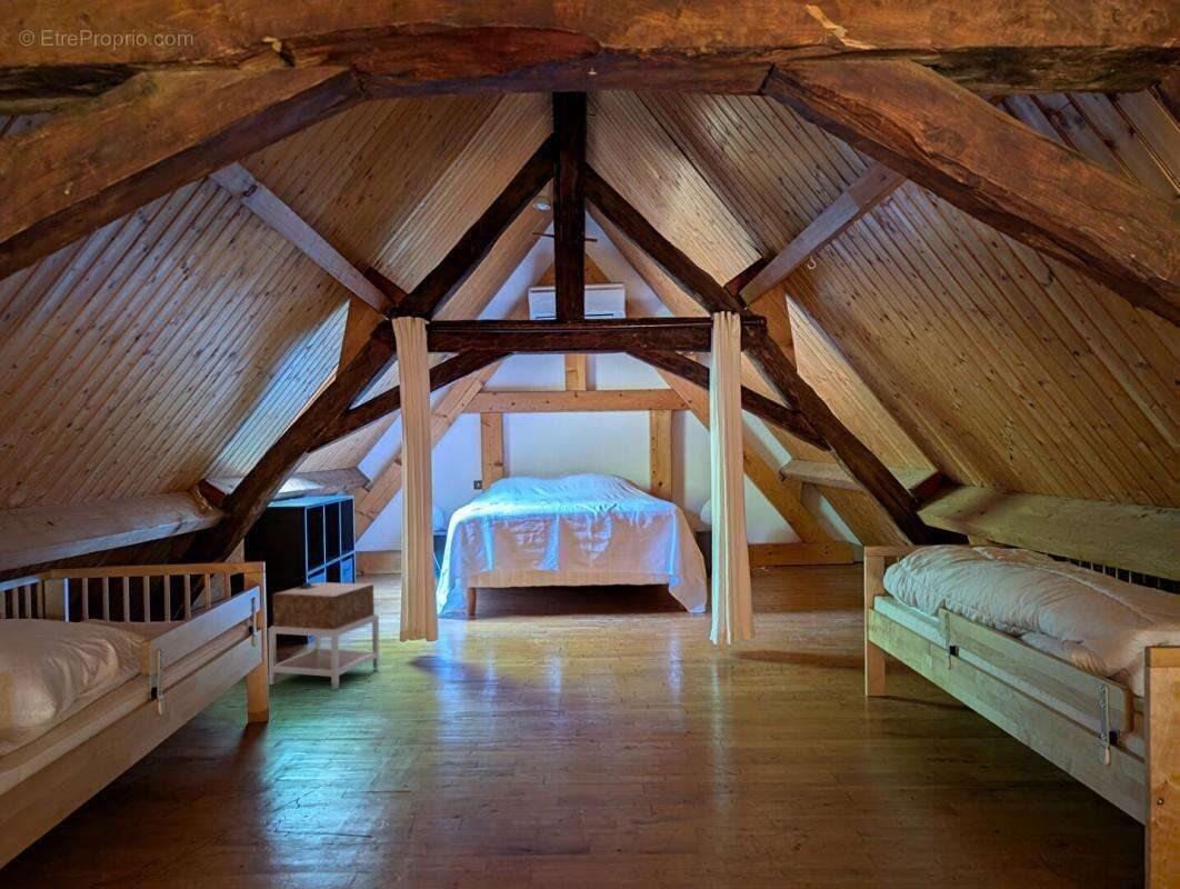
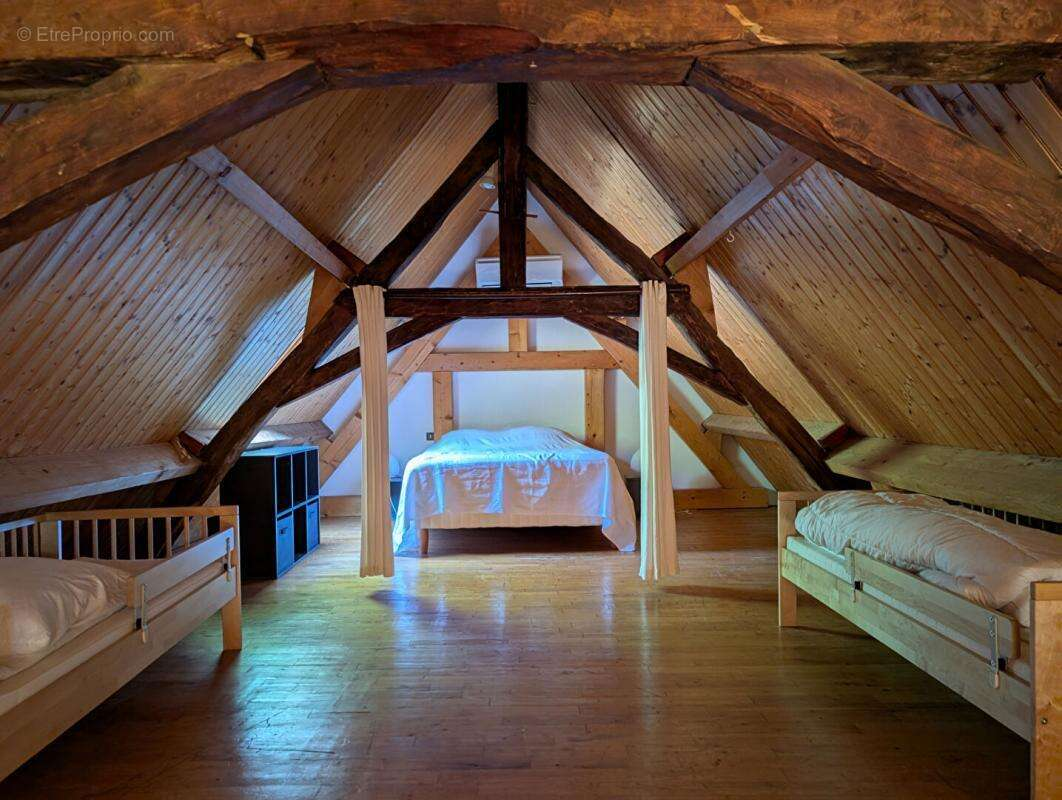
- nightstand (324, 630)
